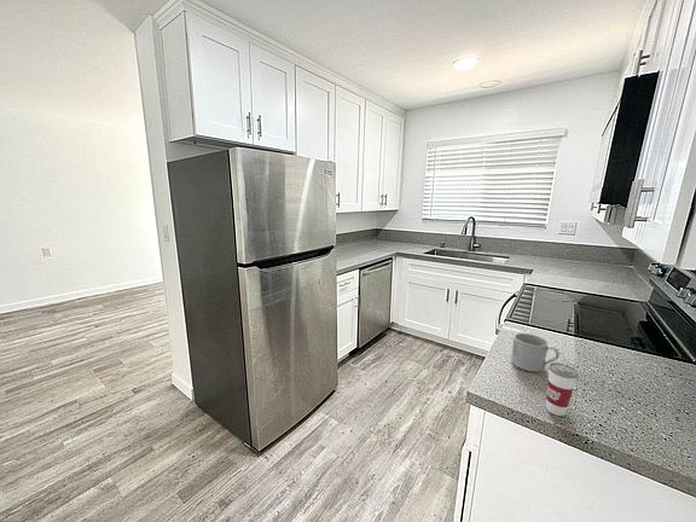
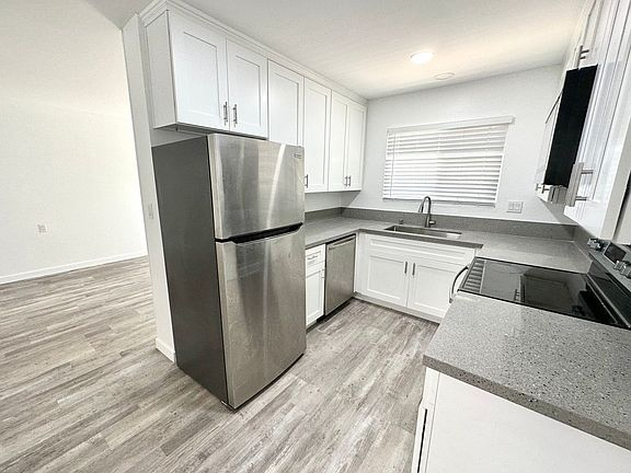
- mug (534, 353)
- cup (561, 382)
